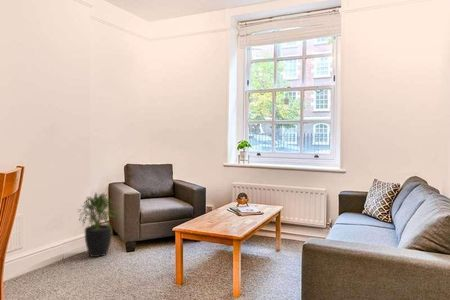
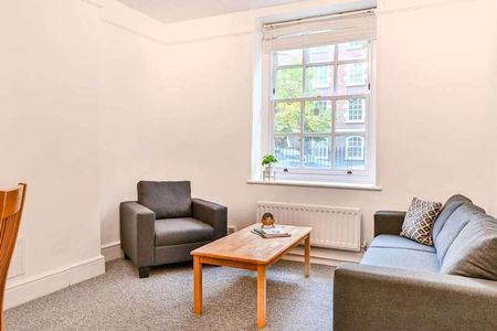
- potted plant (95, 223)
